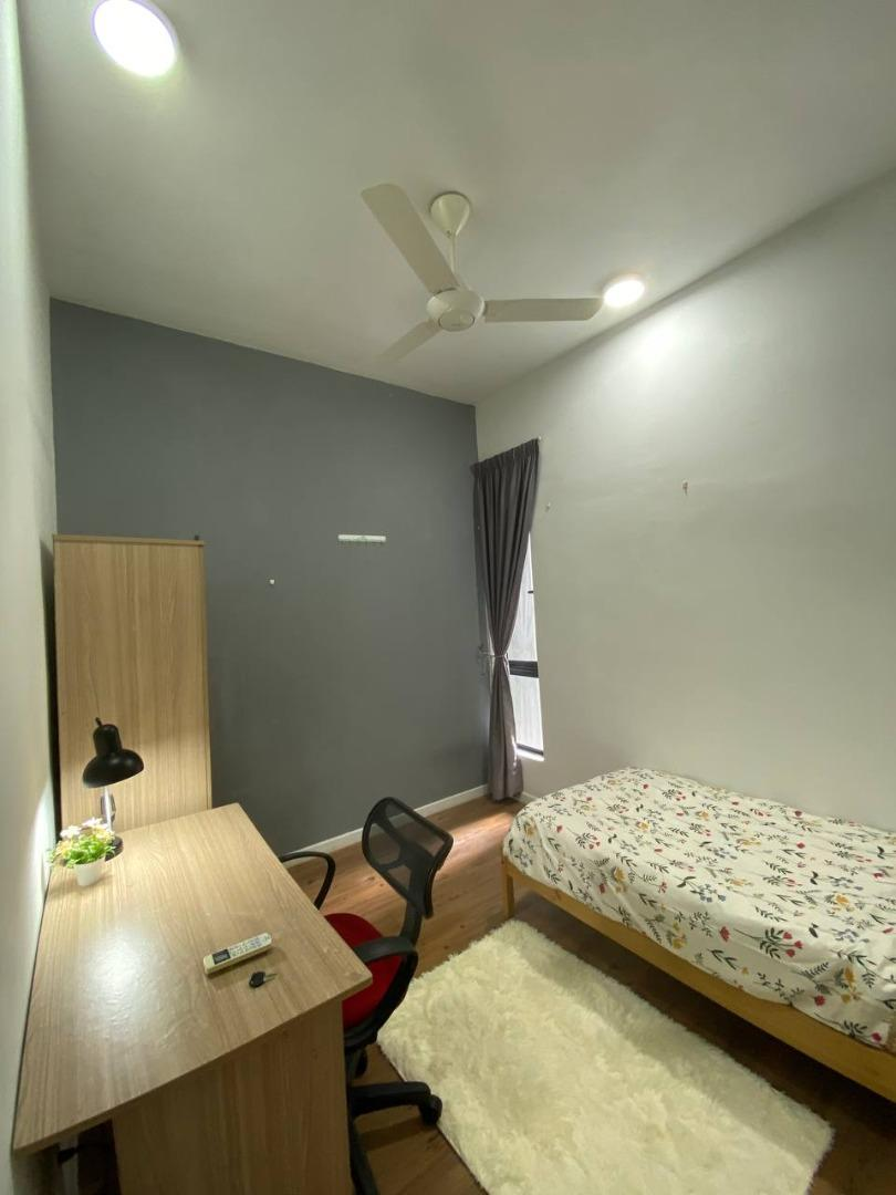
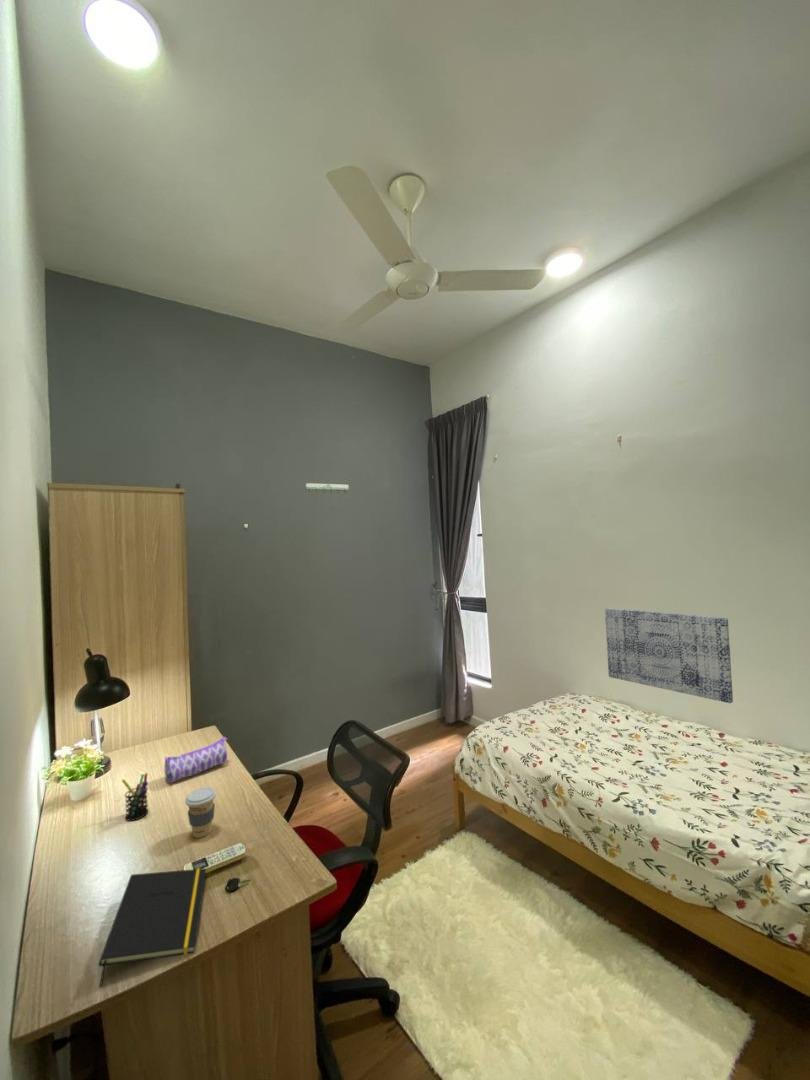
+ wall art (662, 650)
+ notepad (159, 910)
+ pen holder (138, 793)
+ pencil case (196, 759)
+ coffee cup (201, 812)
